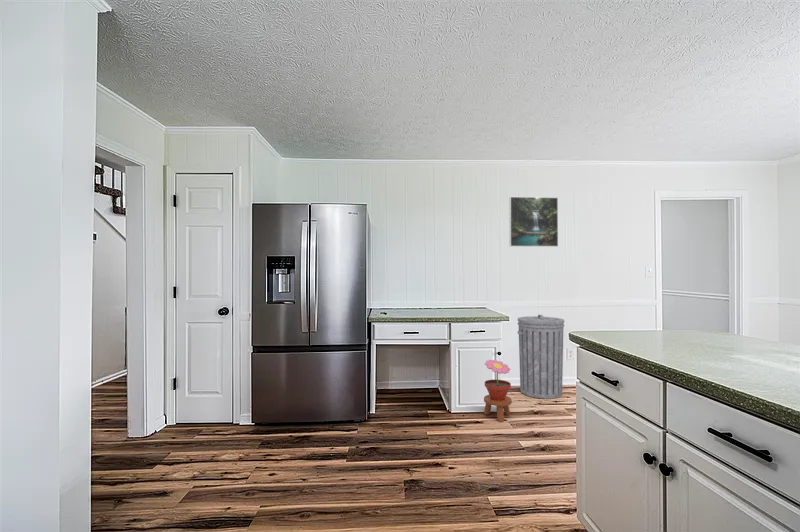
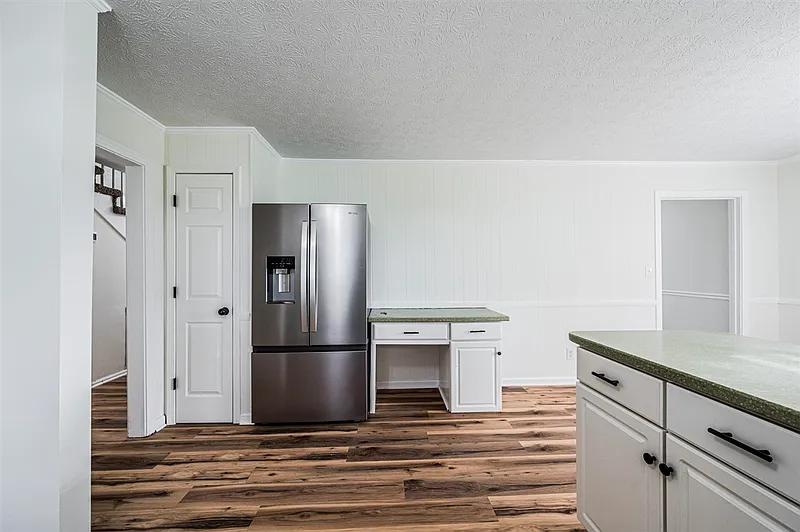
- trash can (540, 353)
- potted flower (498, 389)
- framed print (533, 221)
